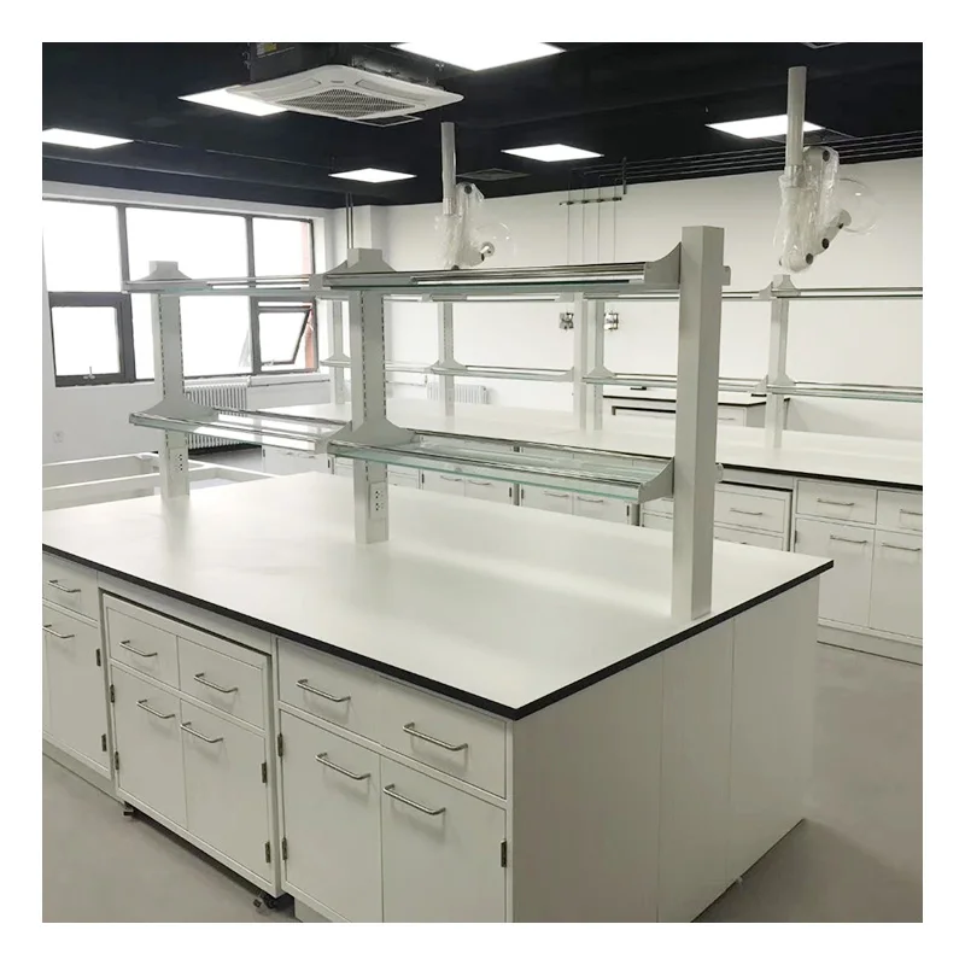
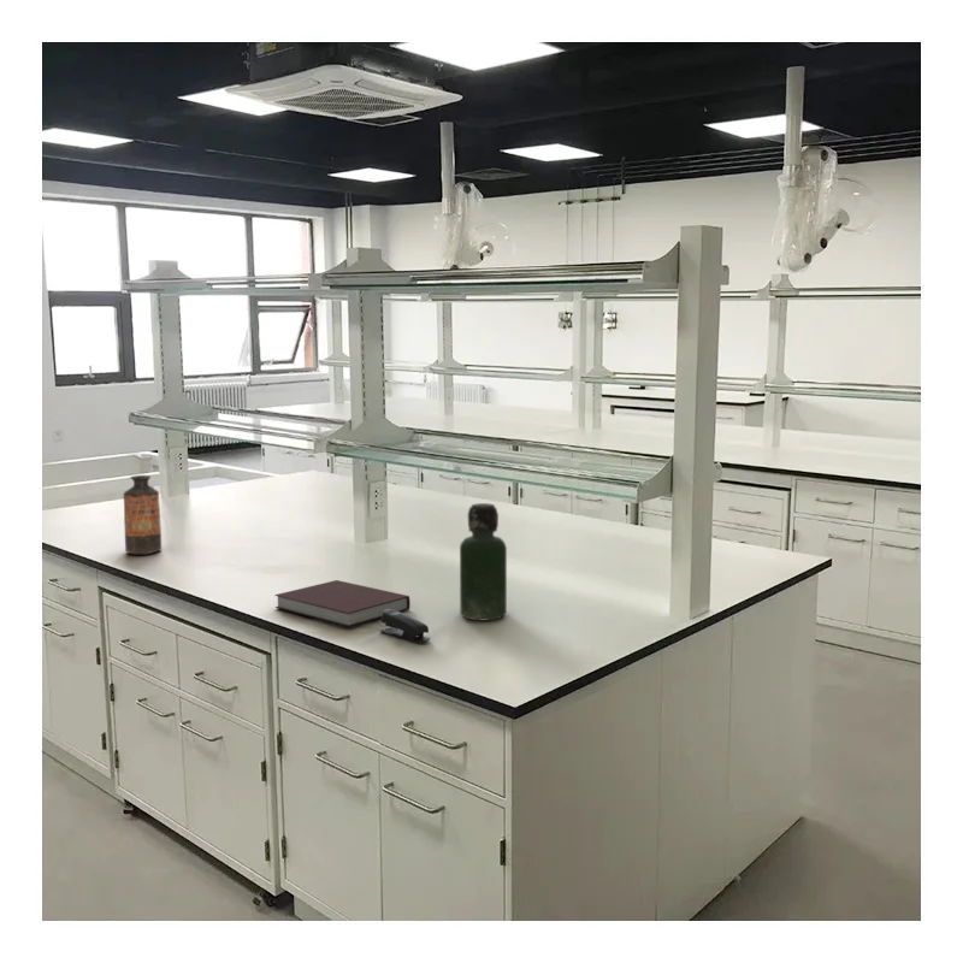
+ bottle (483, 560)
+ bottle (141, 513)
+ stapler (404, 625)
+ notebook (342, 601)
